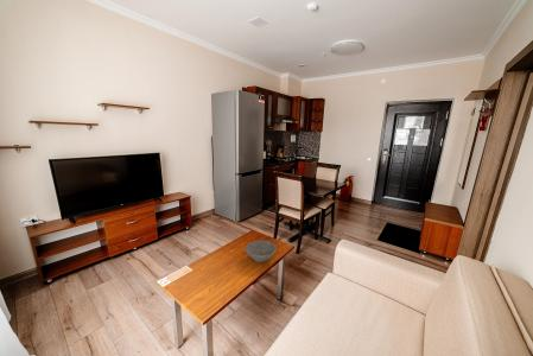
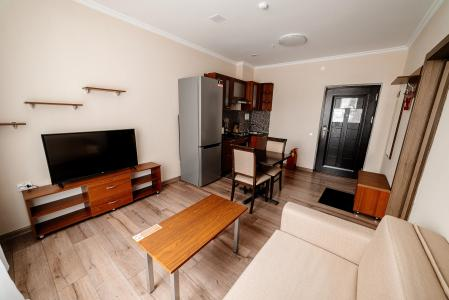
- bowl (260, 253)
